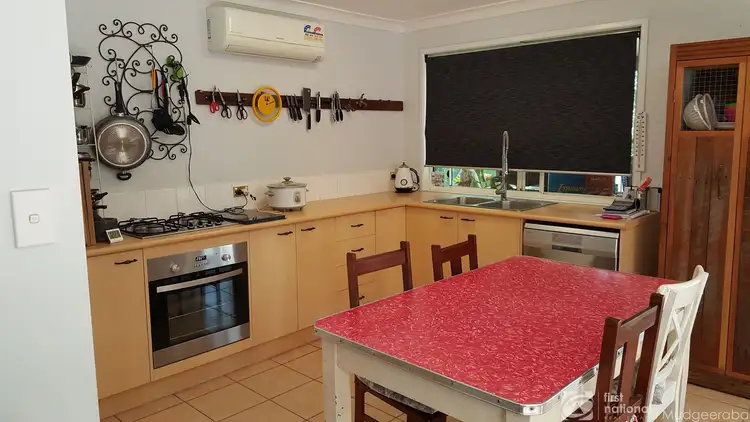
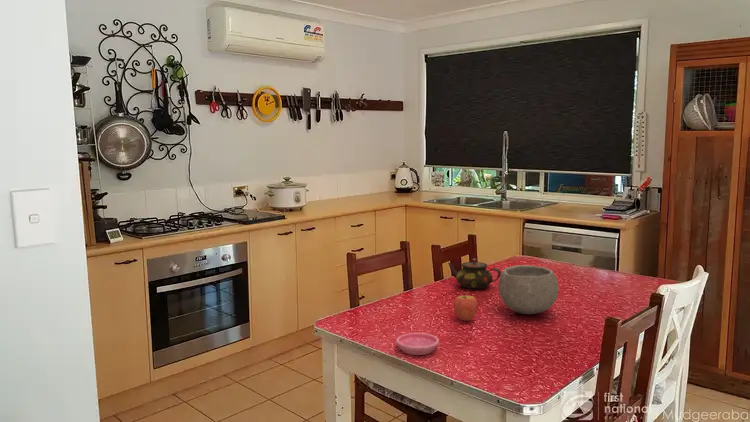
+ saucer (417, 344)
+ fruit (465, 305)
+ bowl (528, 291)
+ teapot (473, 272)
